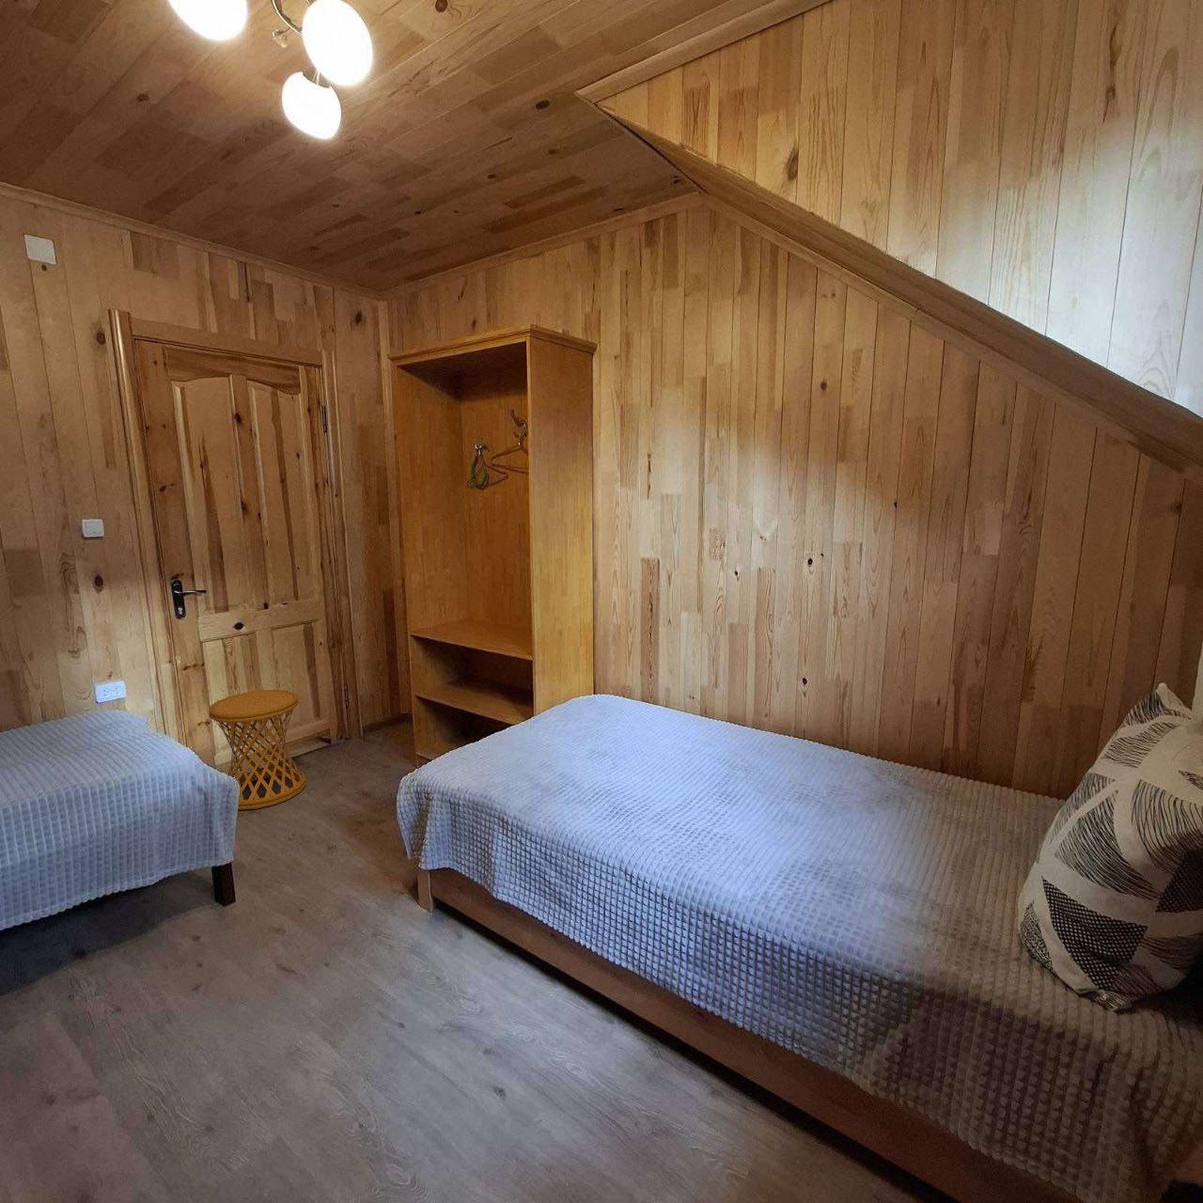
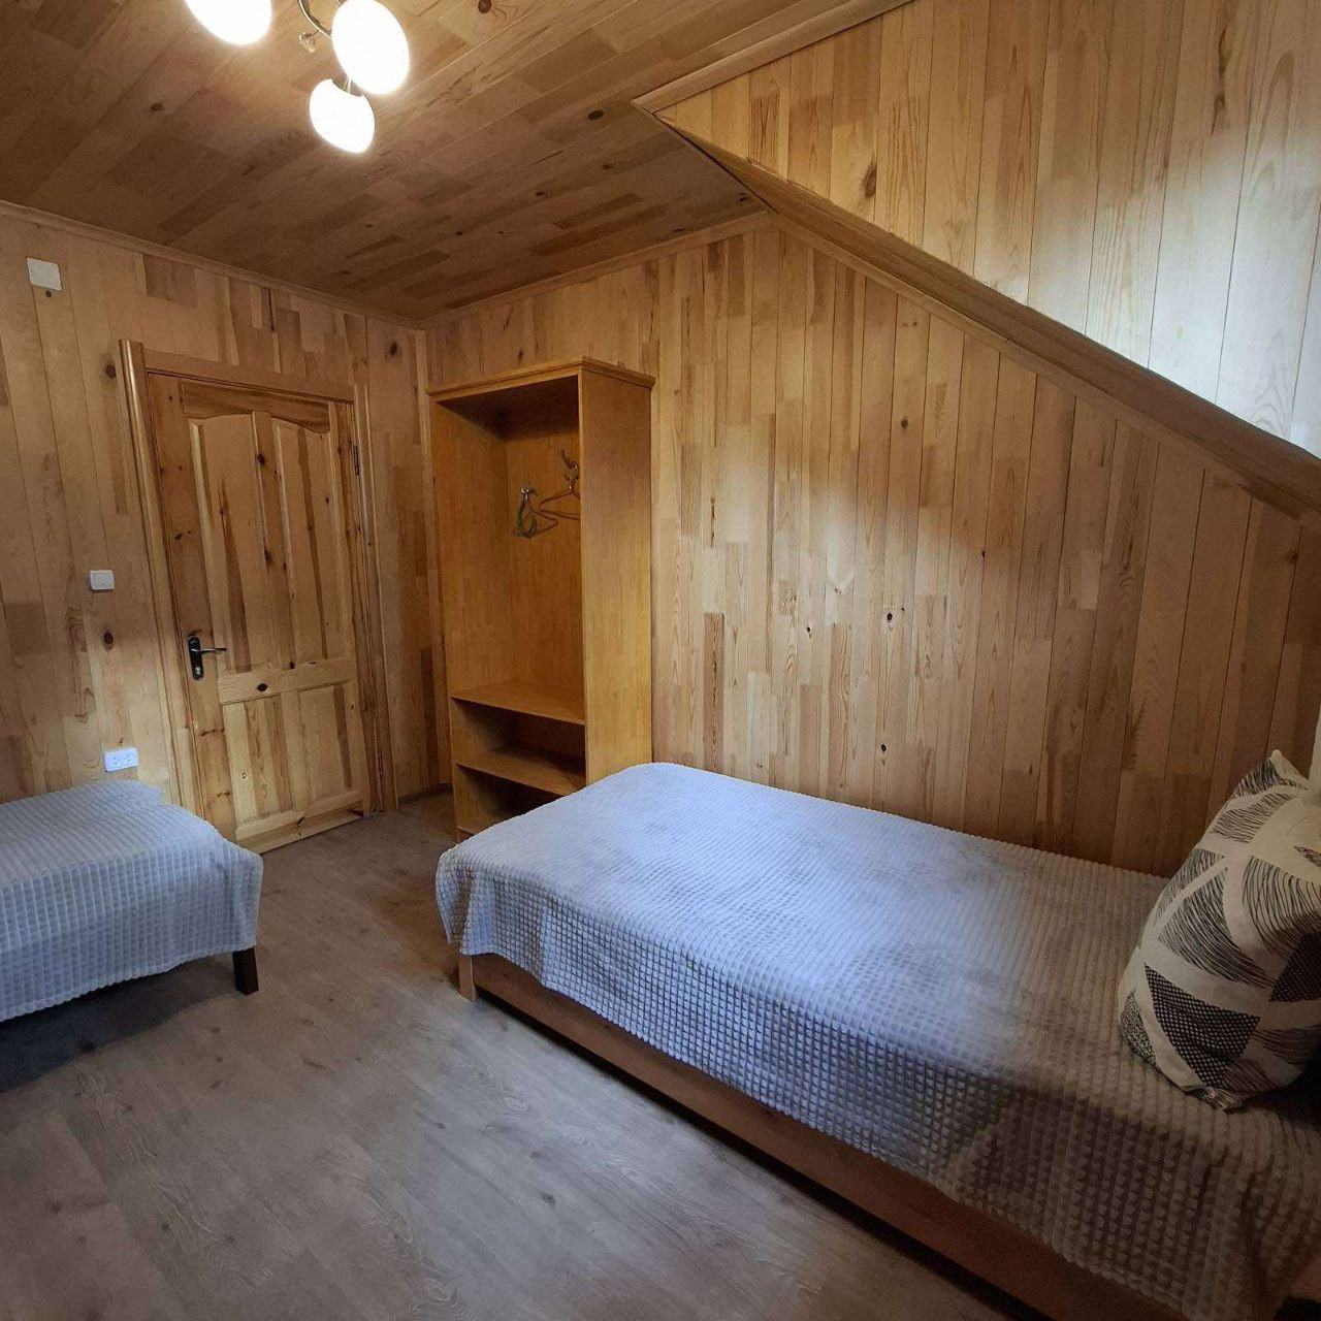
- side table (259, 746)
